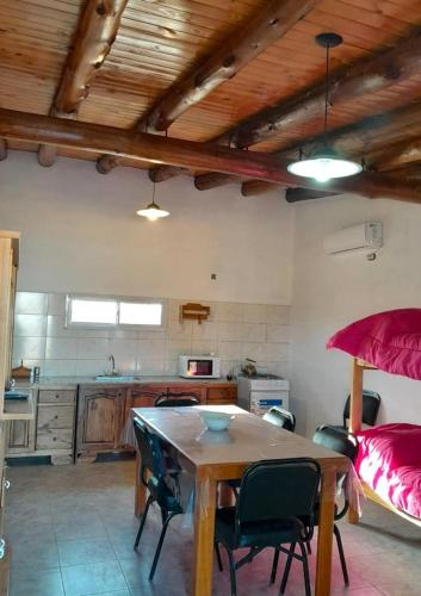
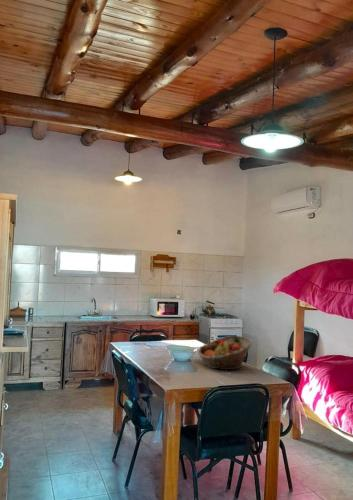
+ fruit basket (224, 351)
